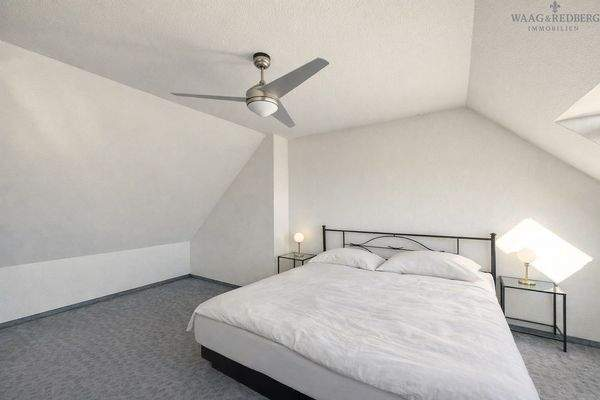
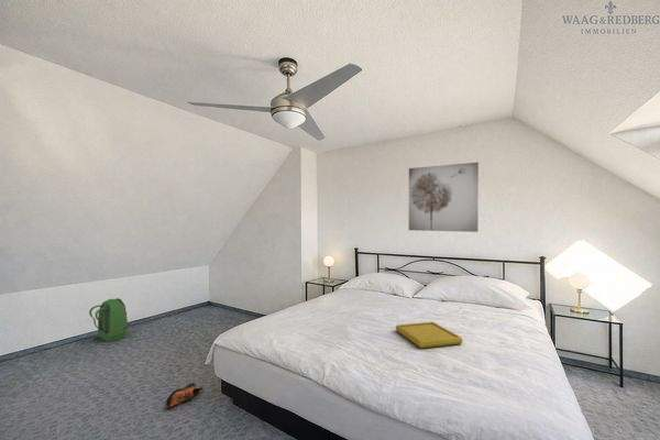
+ wall art (441, 198)
+ shoe (184, 394)
+ backpack (109, 318)
+ serving tray (427, 333)
